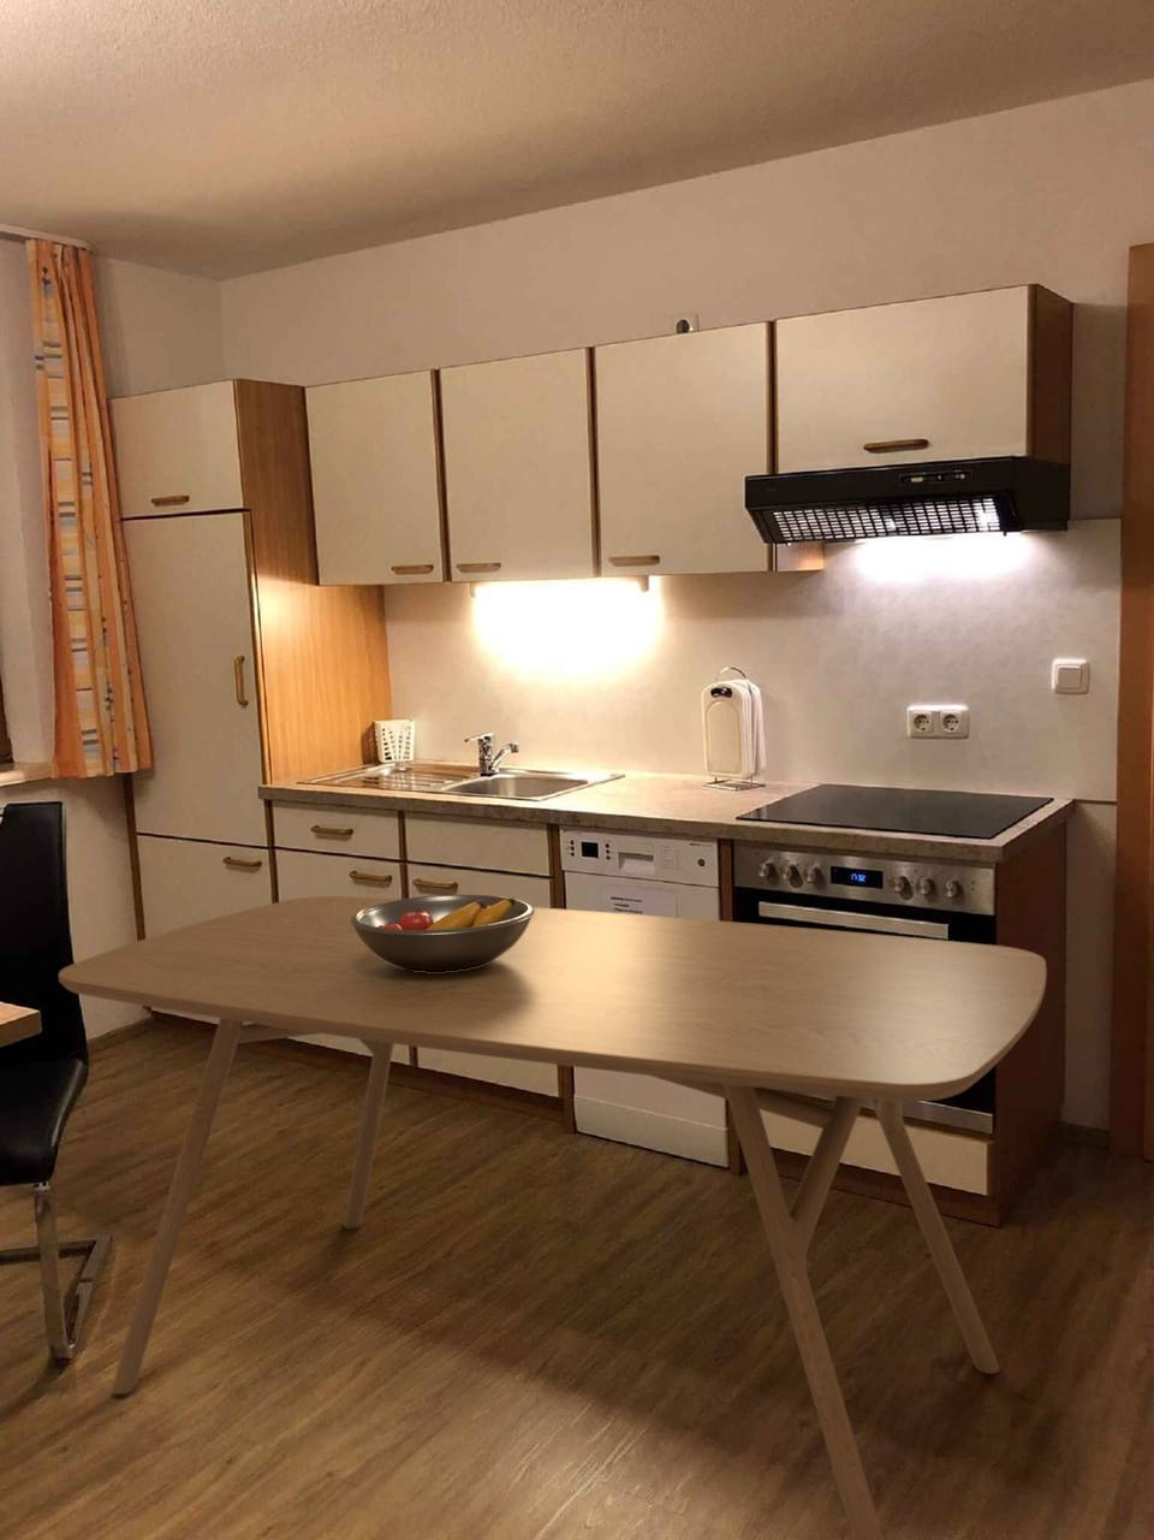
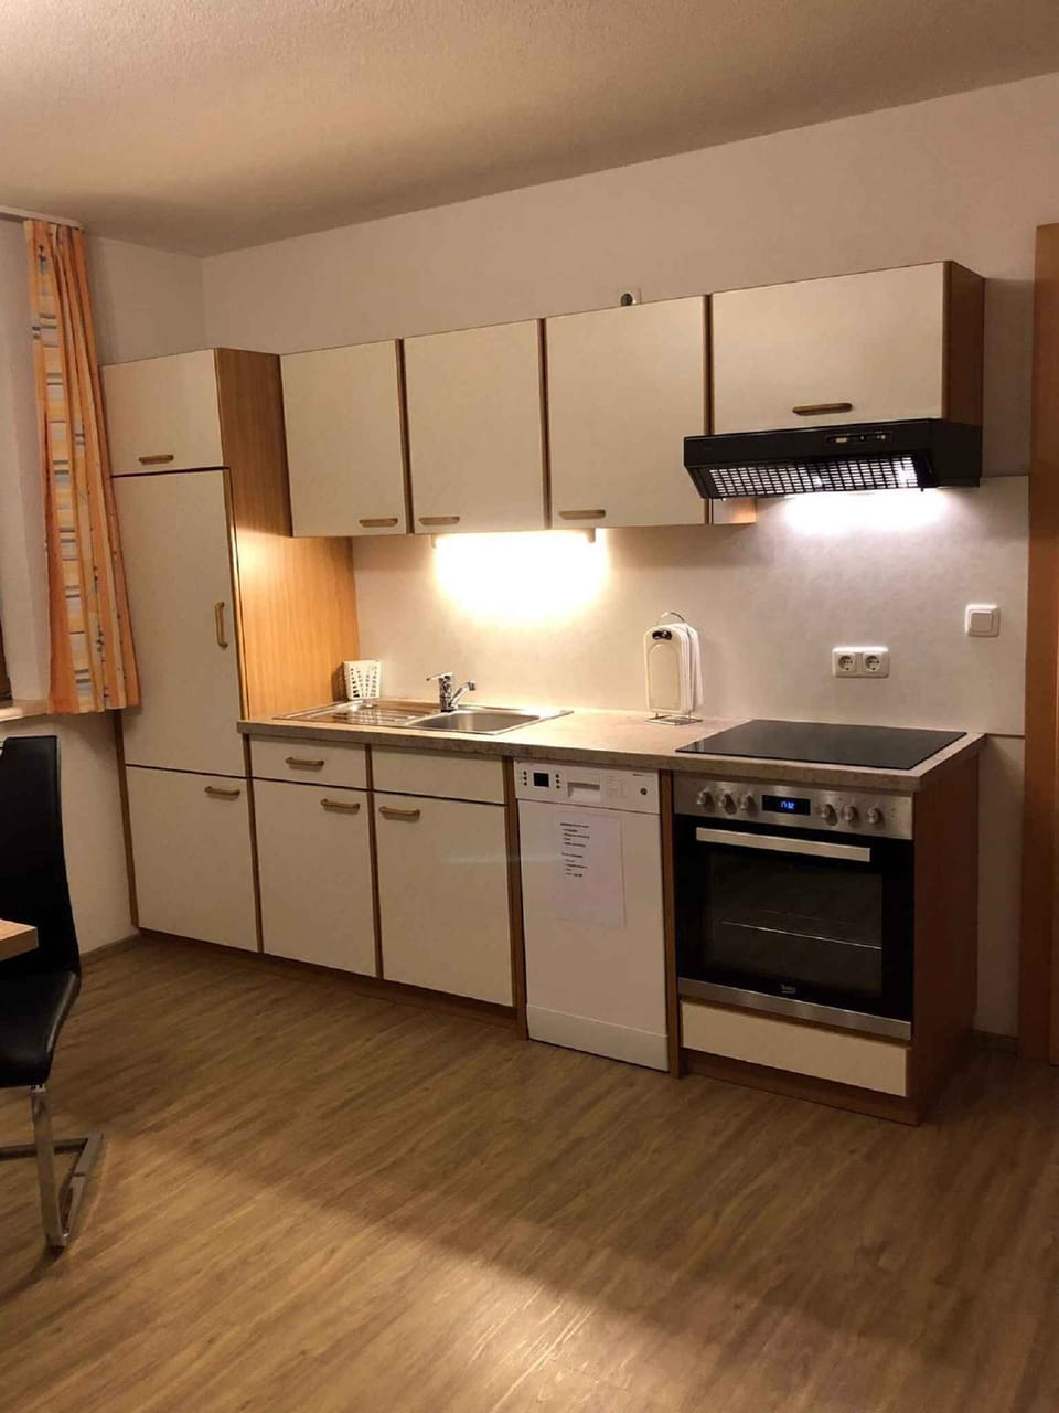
- fruit bowl (442, 929)
- dining table (553, 1063)
